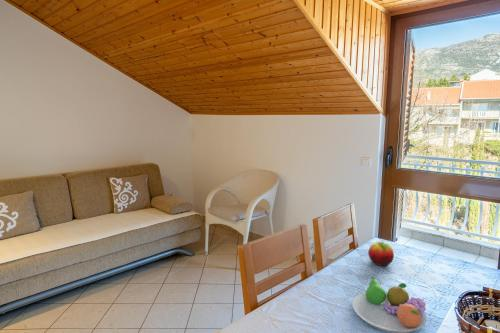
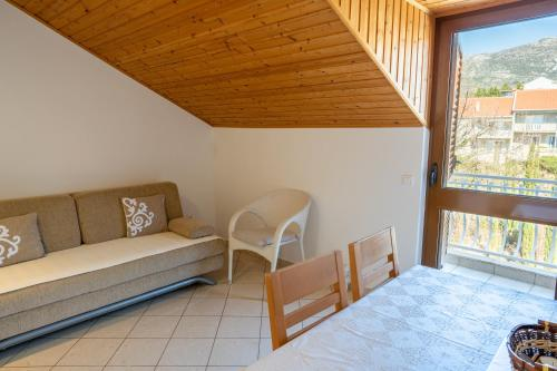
- fruit (381, 252)
- fruit bowl (388, 301)
